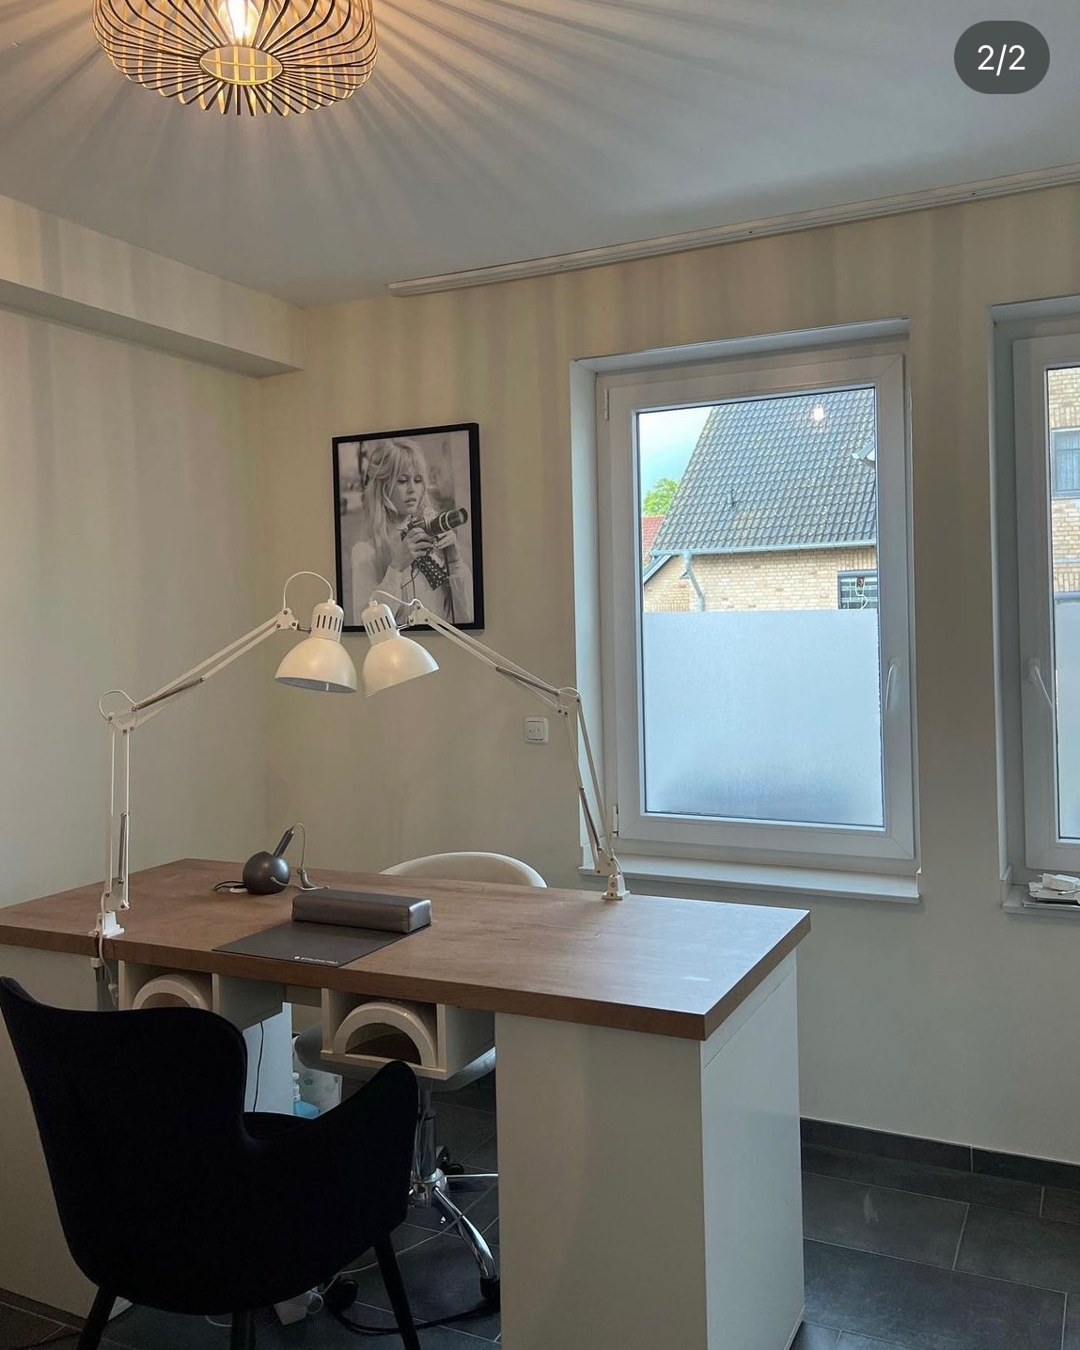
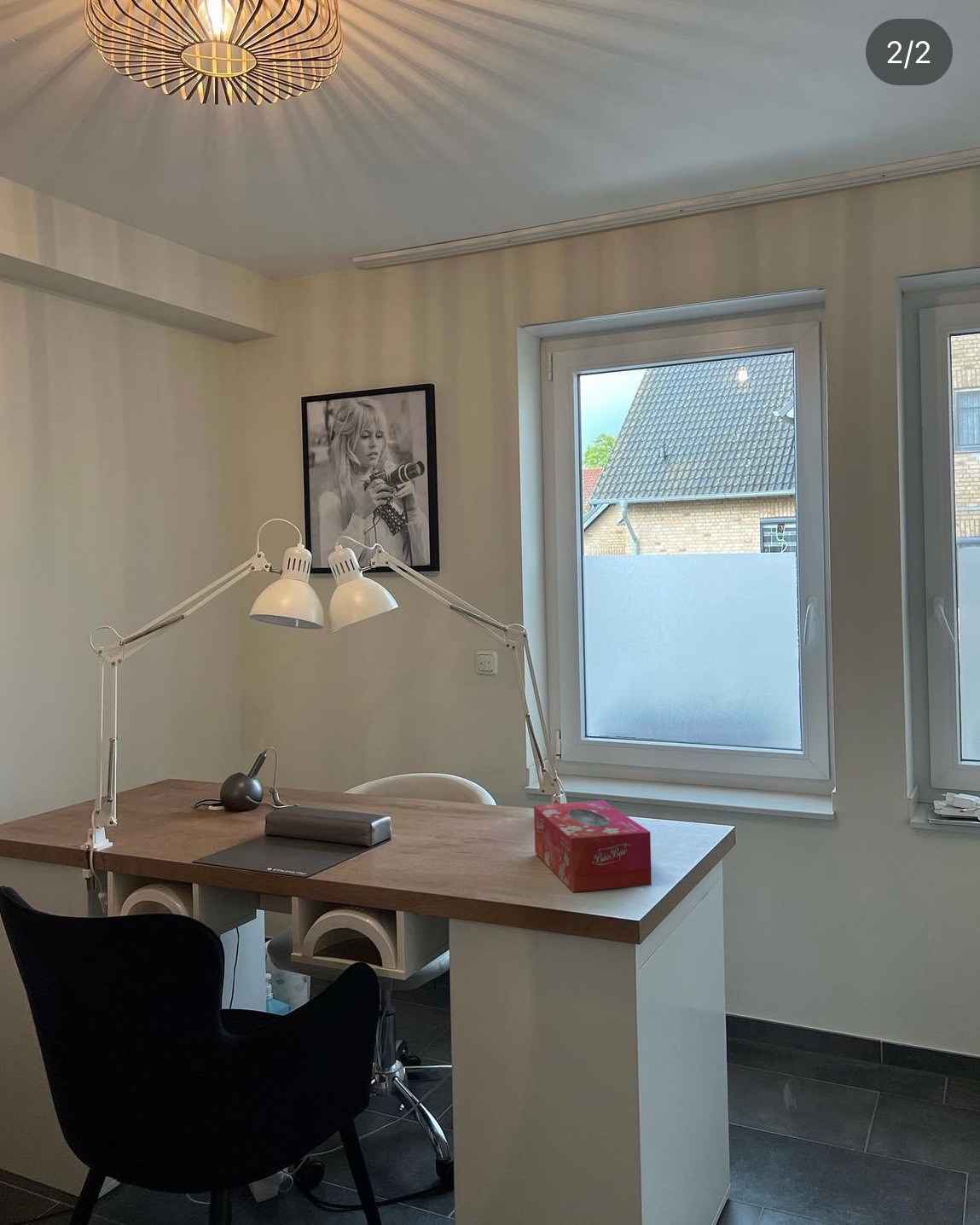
+ tissue box (589, 843)
